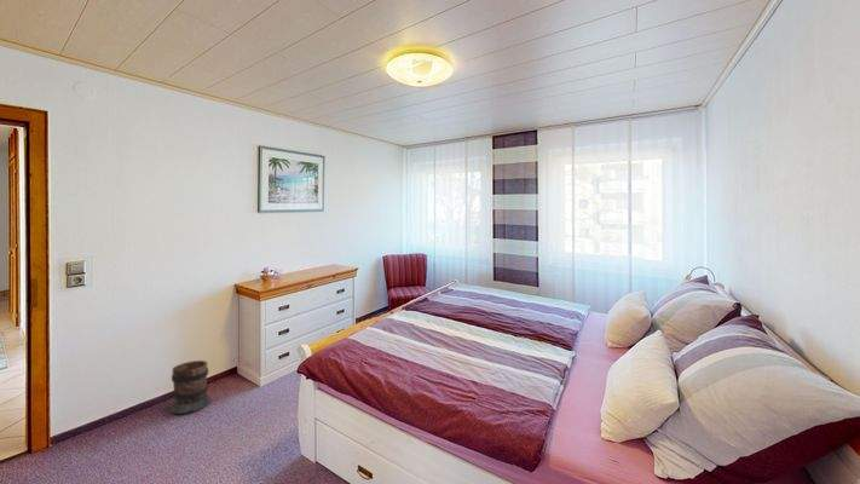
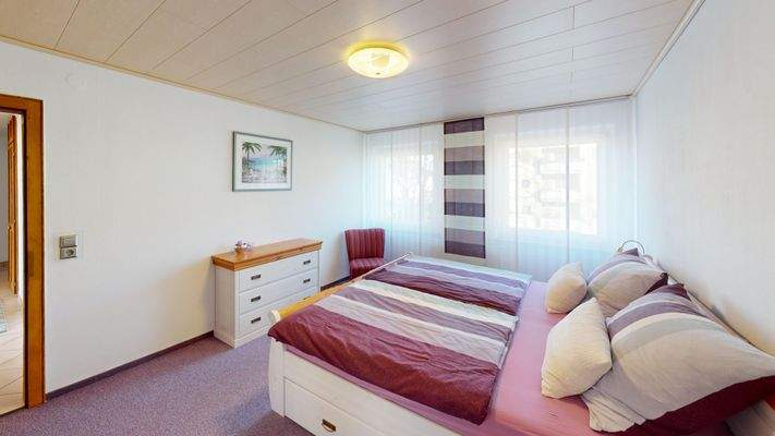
- wooden barrel (189, 384)
